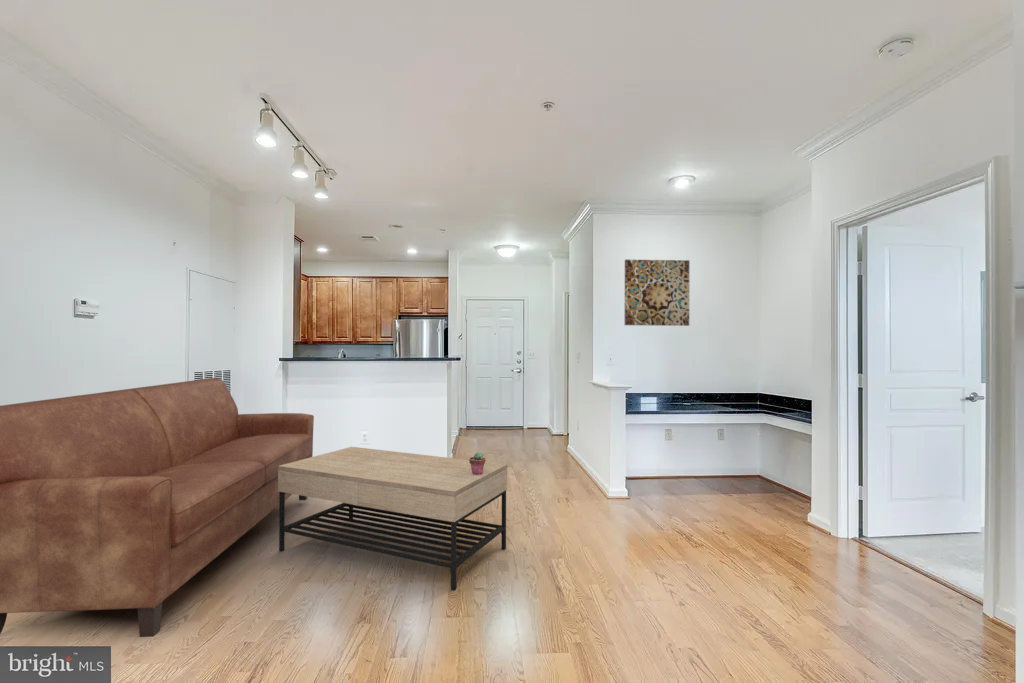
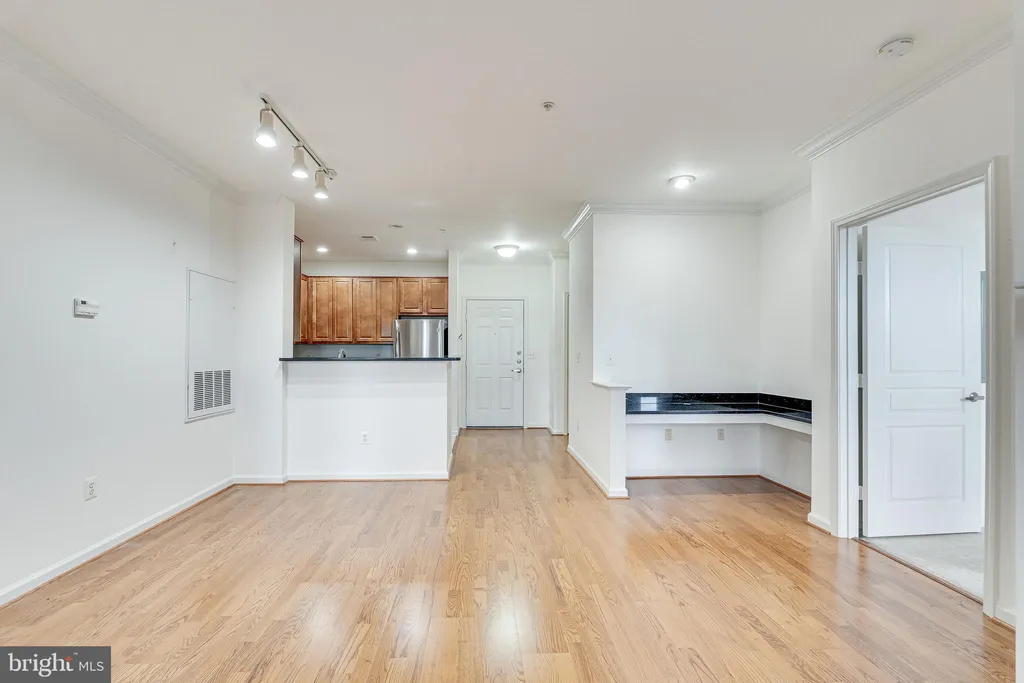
- coffee table (393, 507)
- potted succulent (477, 462)
- wall art (656, 292)
- sofa (195, 469)
